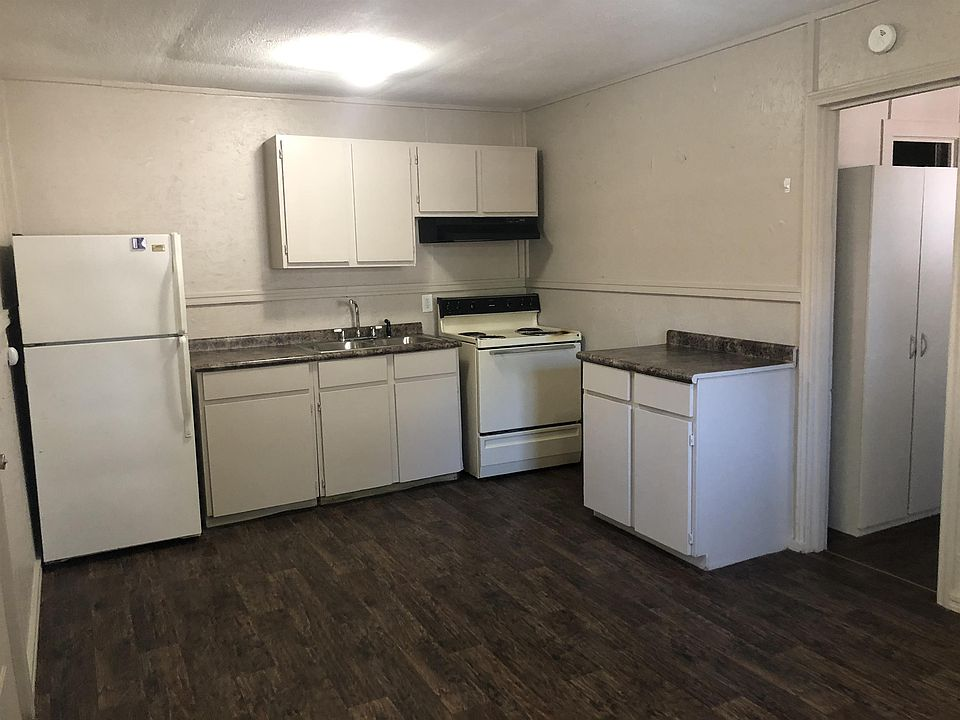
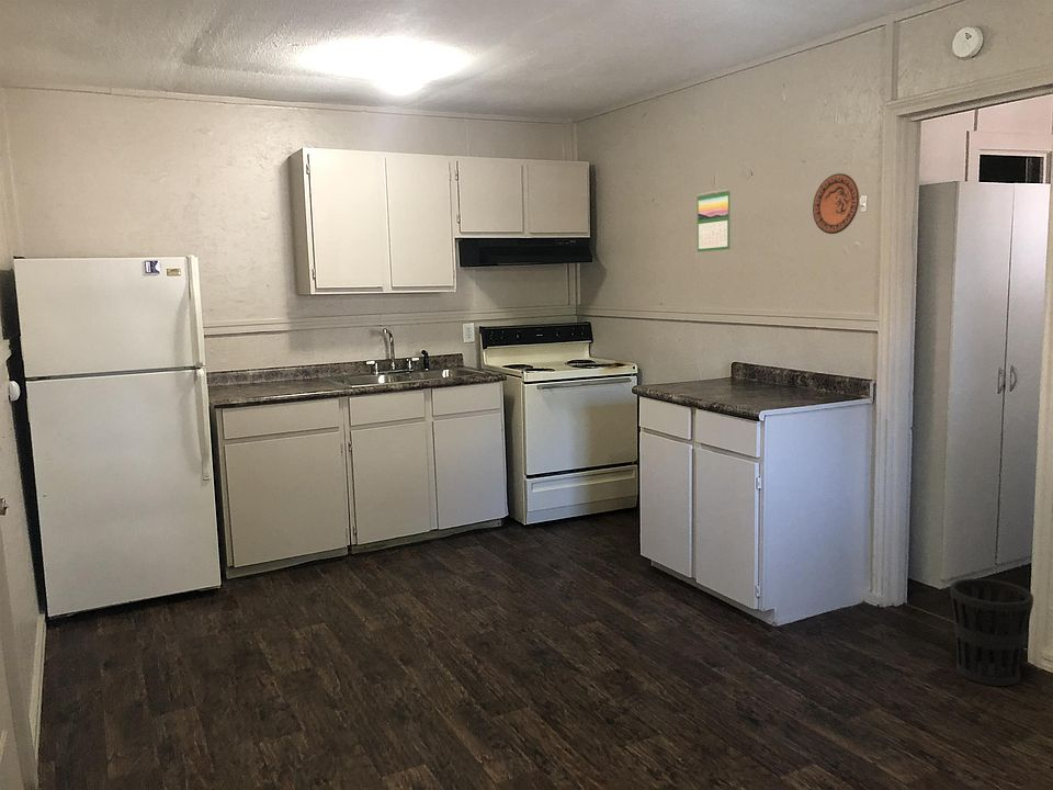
+ calendar (713, 221)
+ decorative plate (836, 203)
+ wastebasket (989, 631)
